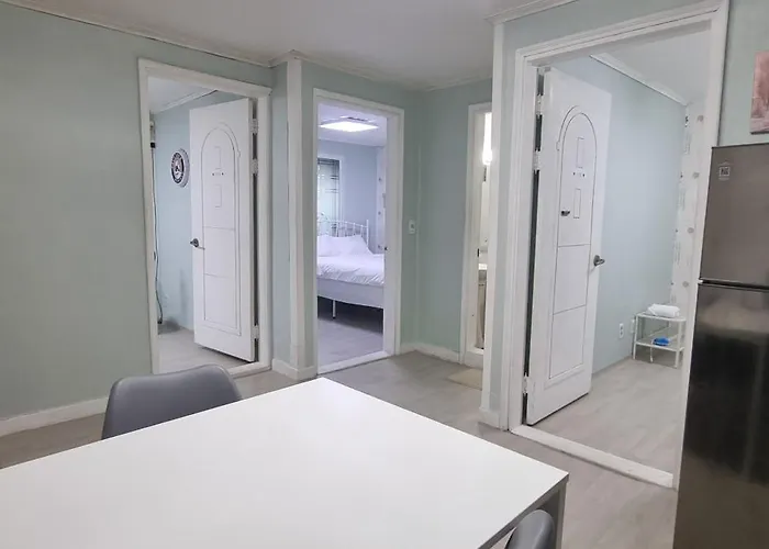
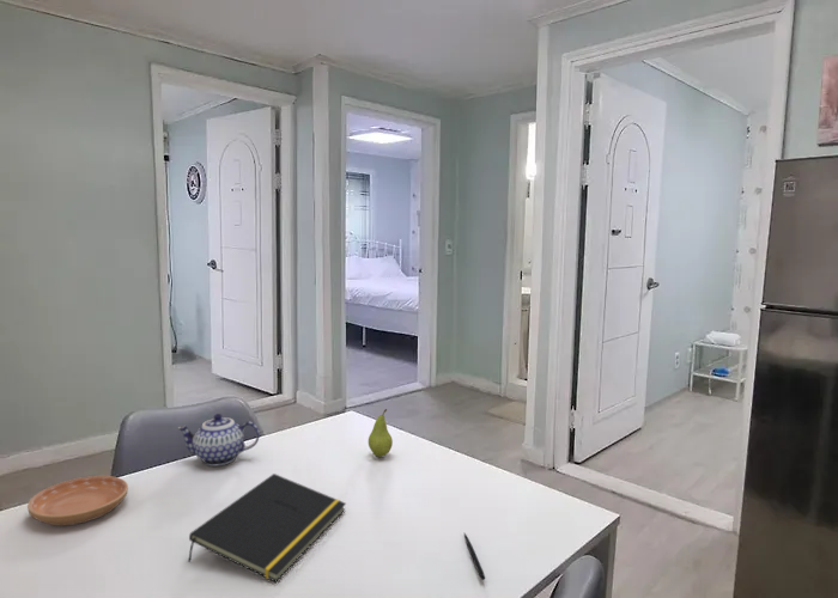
+ teapot (218, 437)
+ saucer (80, 501)
+ pen (473, 553)
+ notepad (274, 520)
+ fruit (379, 431)
